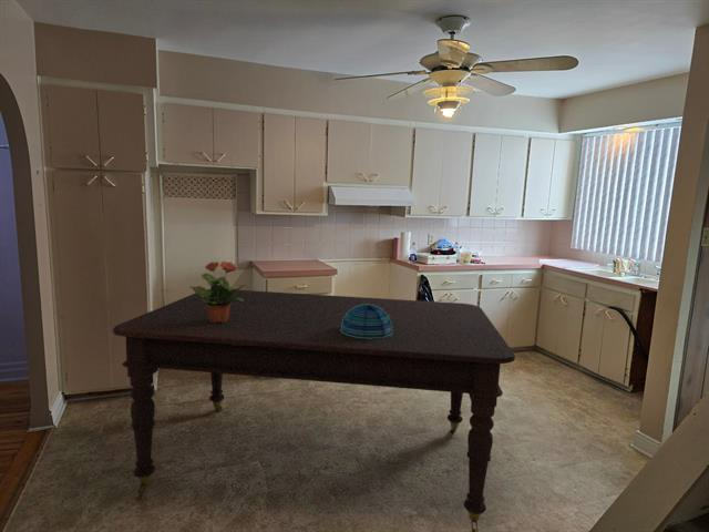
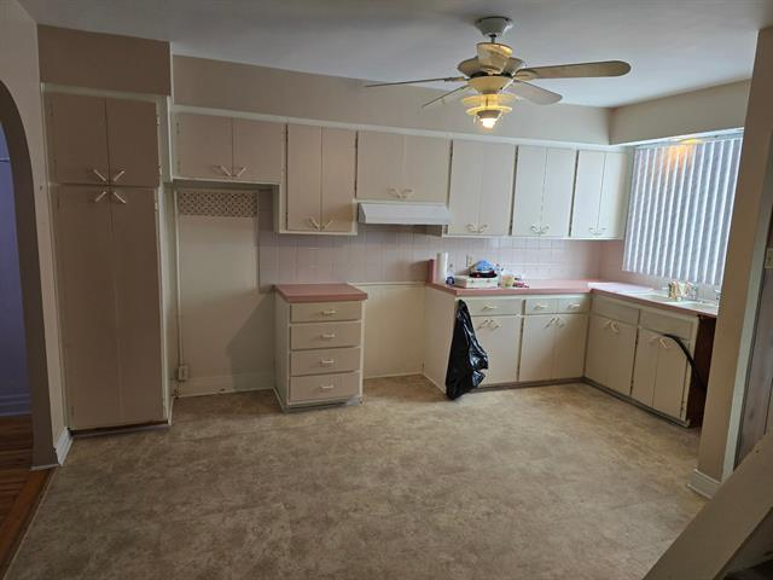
- dining table (325, 381)
- potted plant (219, 290)
- decorative bowl (367, 317)
